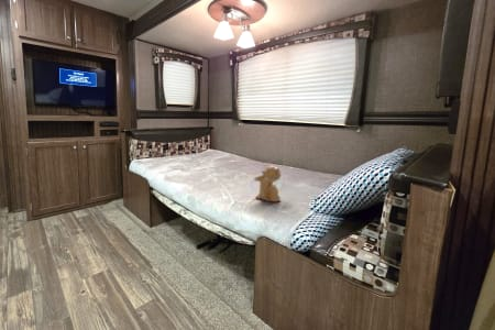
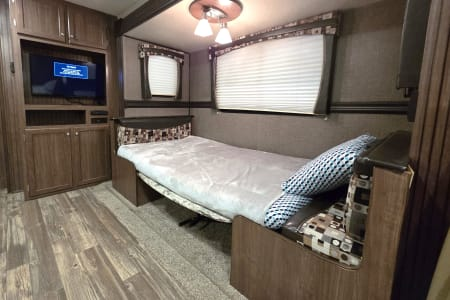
- teddy bear (268, 183)
